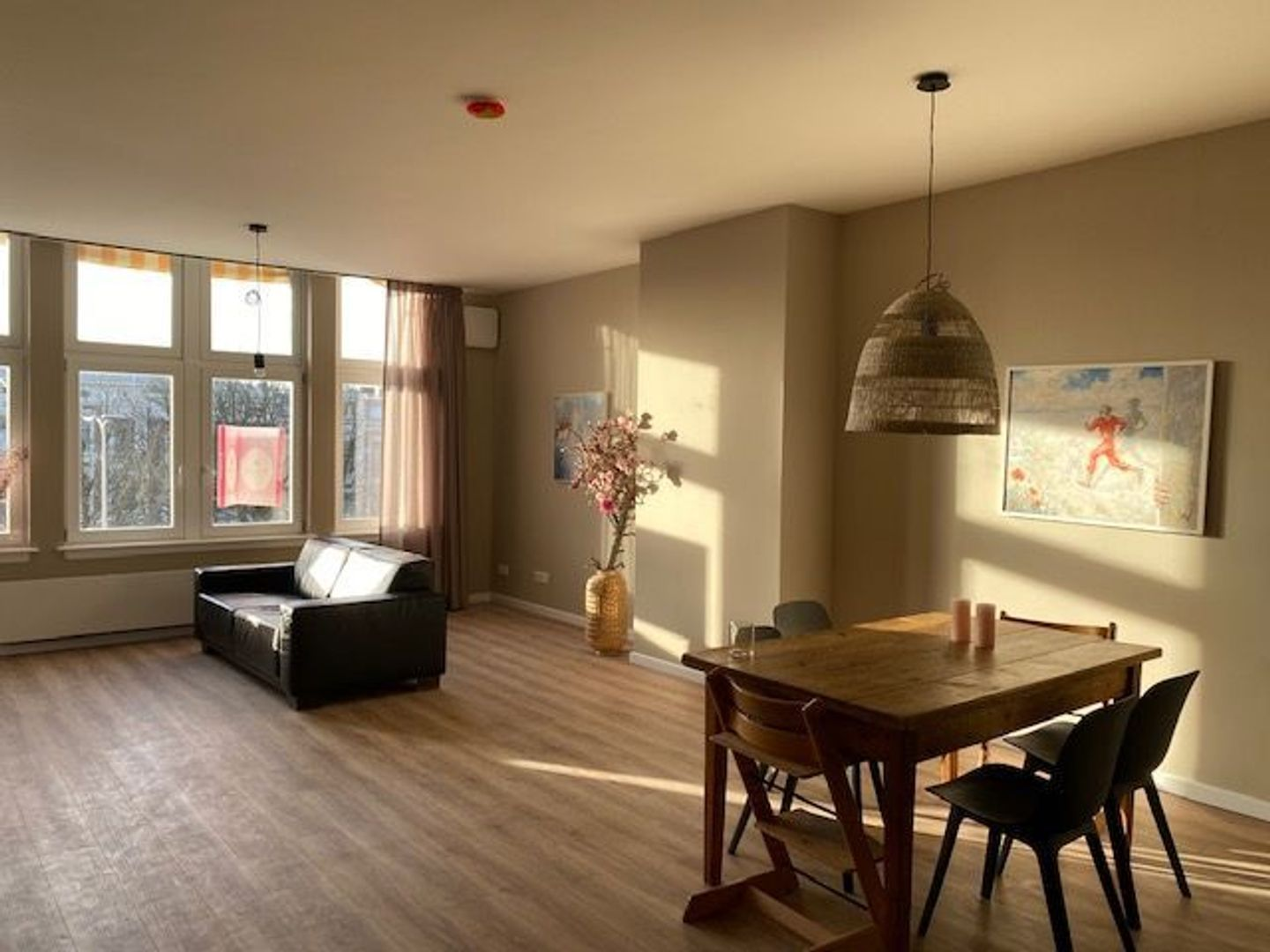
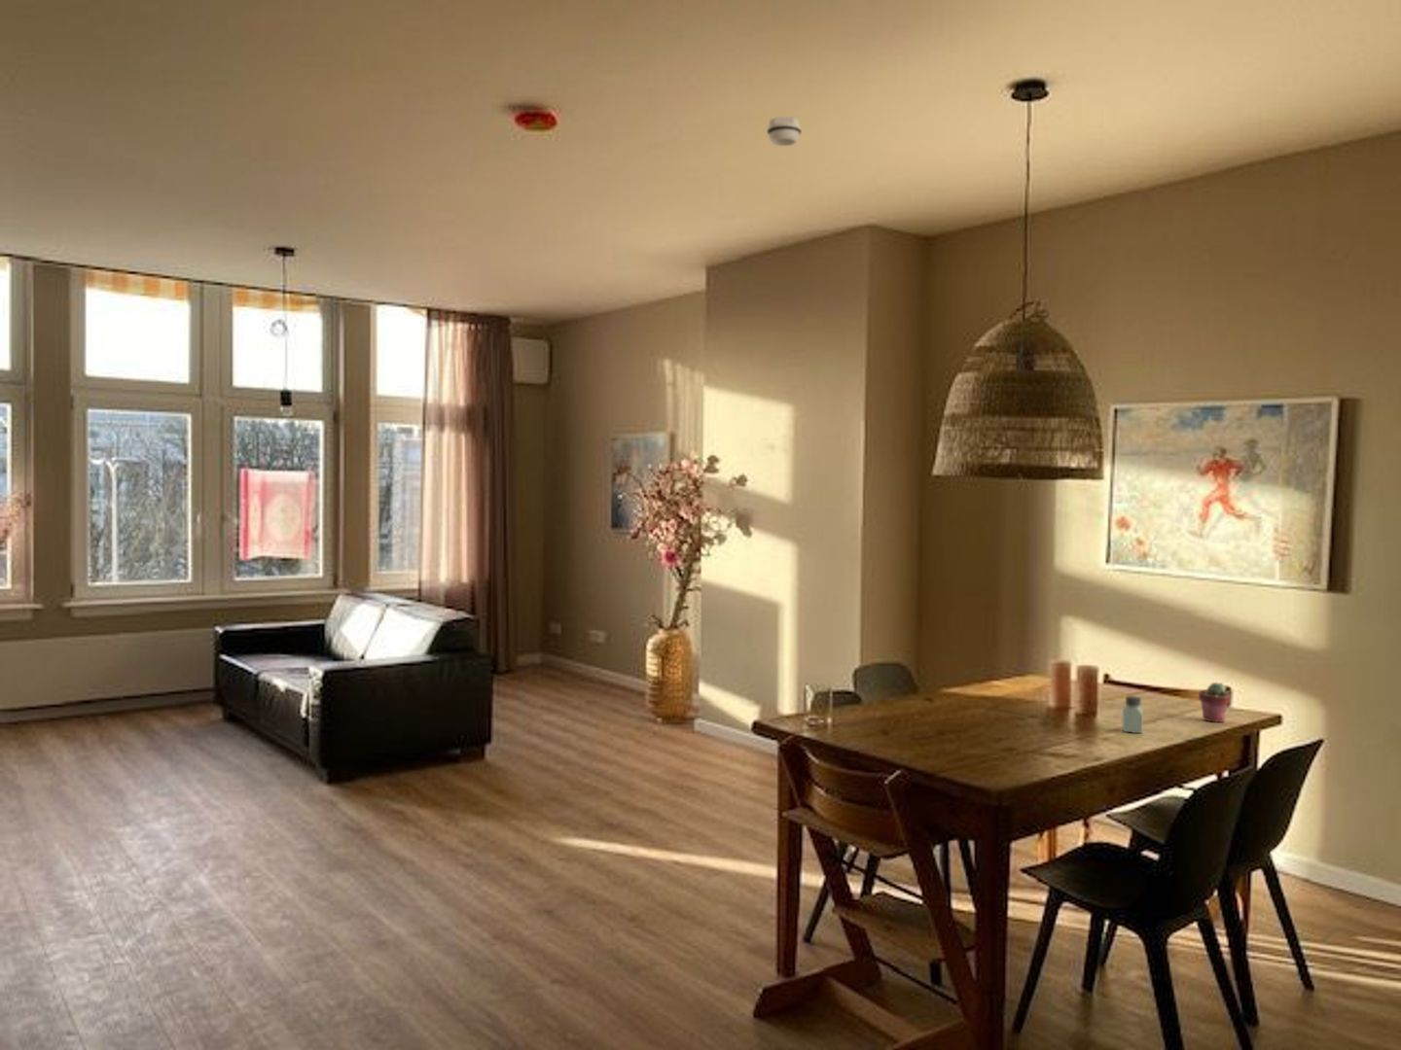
+ smoke detector (784, 131)
+ potted succulent (1215, 700)
+ saltshaker (1133, 714)
